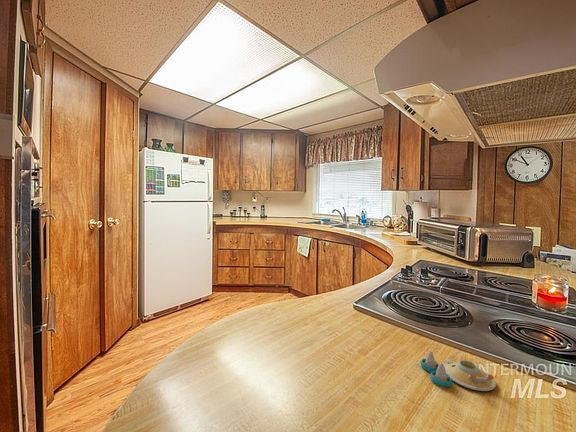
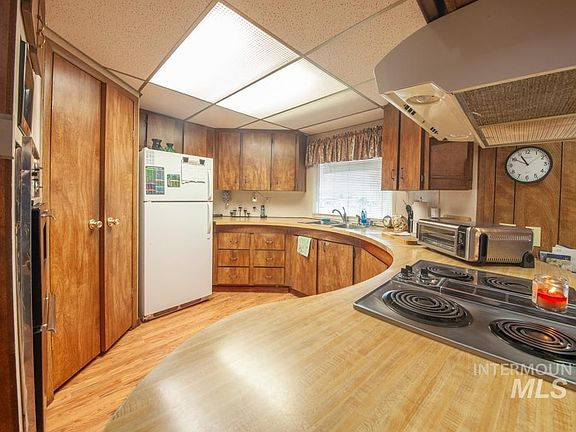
- salt and pepper shaker set (458, 367)
